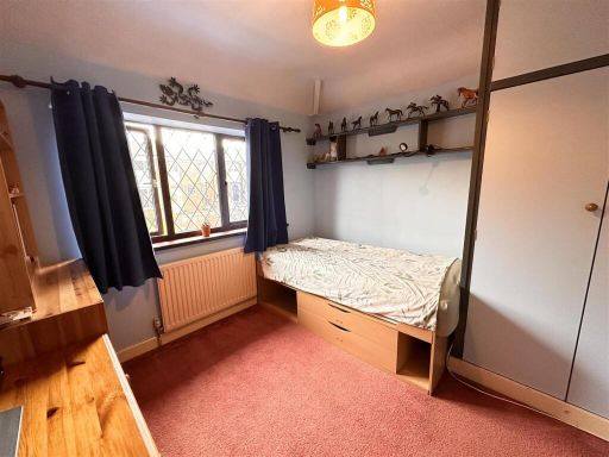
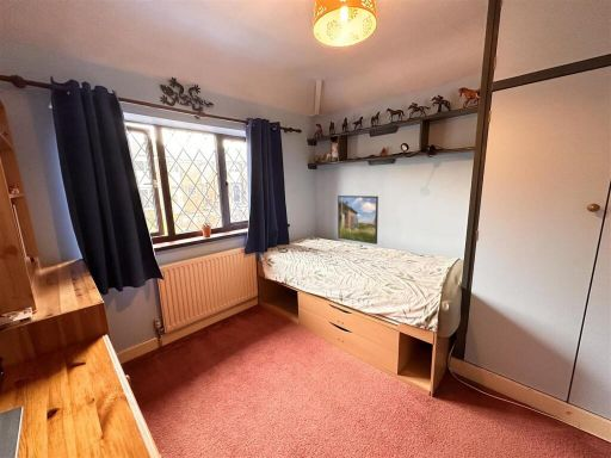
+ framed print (356, 218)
